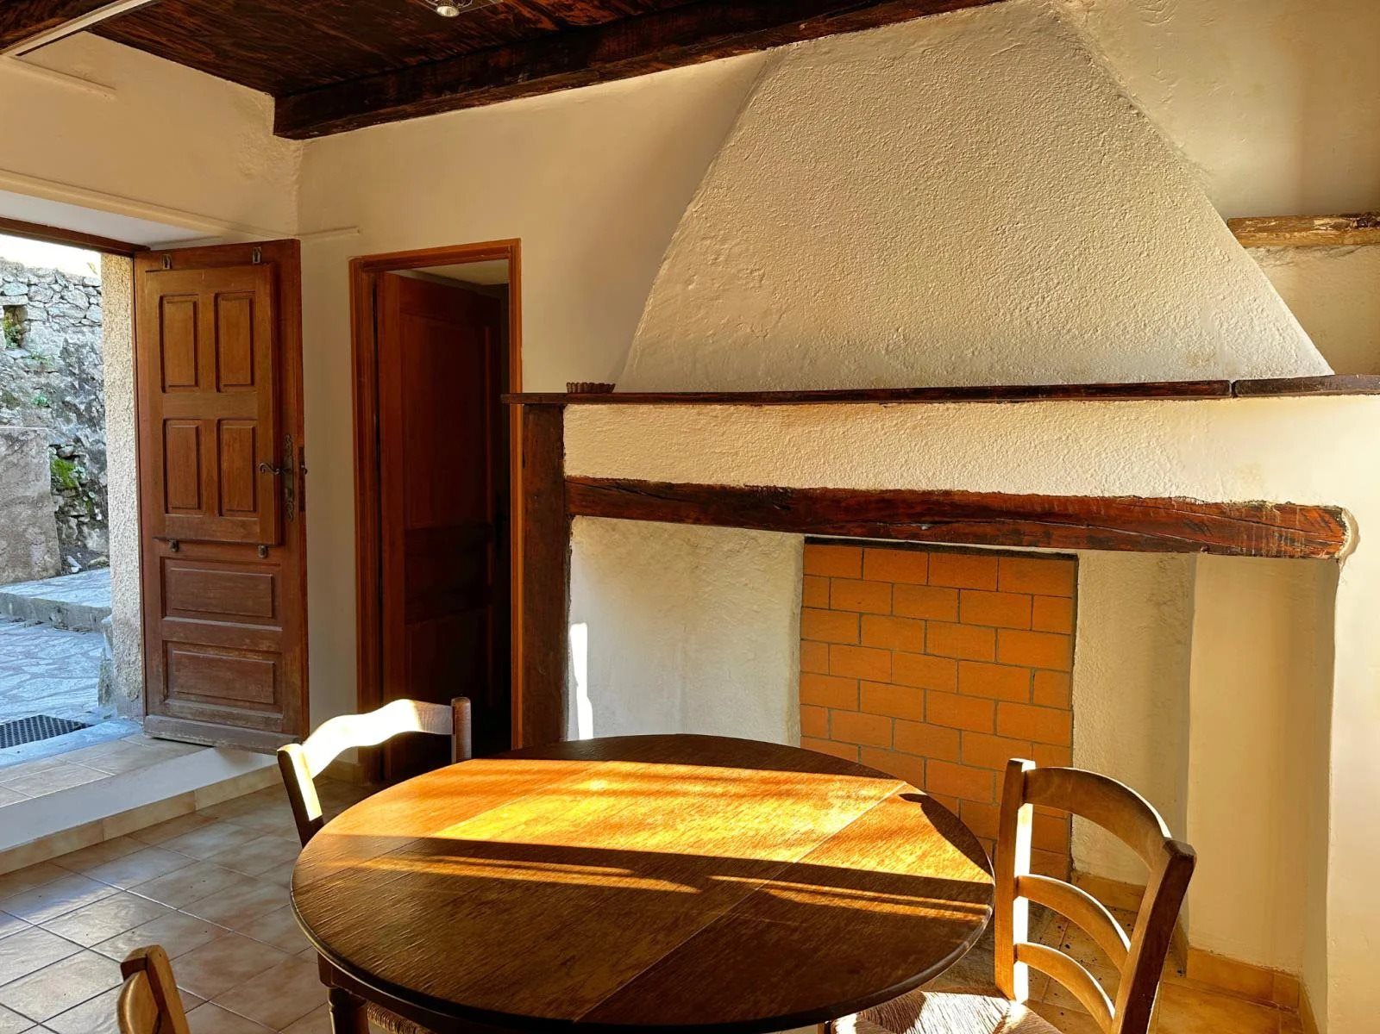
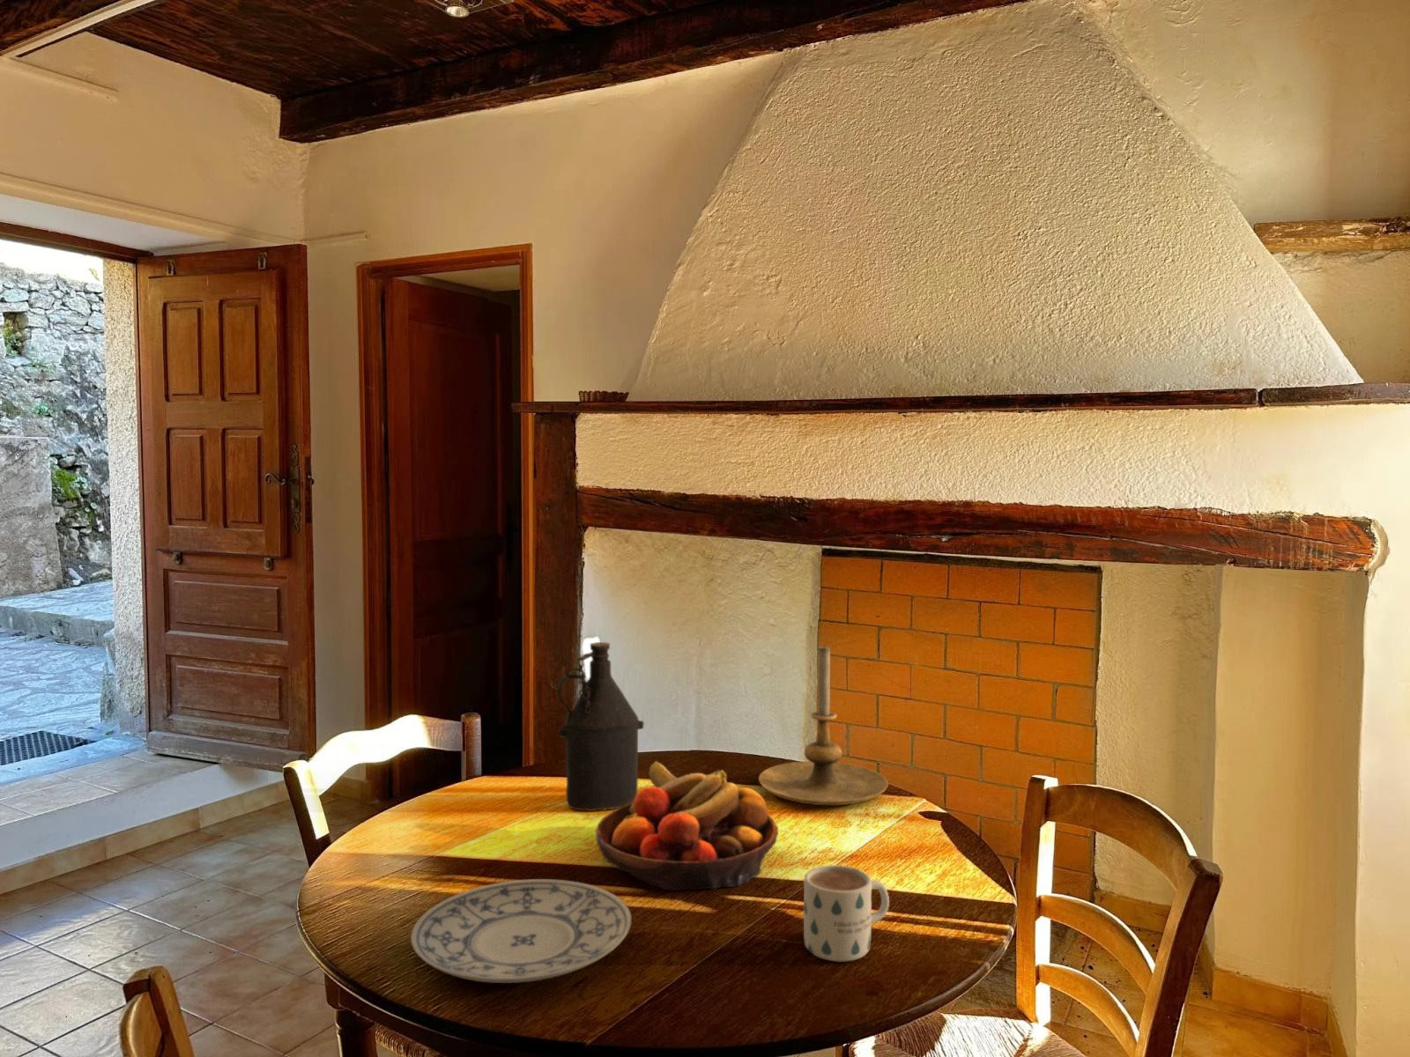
+ candle holder (823, 717)
+ mug (848, 910)
+ fruit bowl (685, 818)
+ plate (523, 935)
+ bottle (601, 723)
